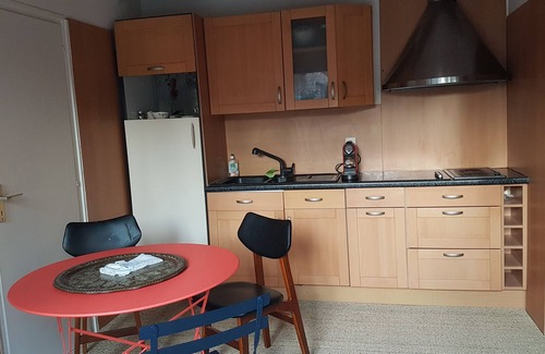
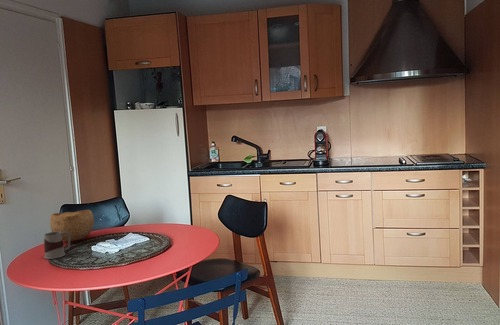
+ mug (57, 244)
+ bowl (72, 224)
